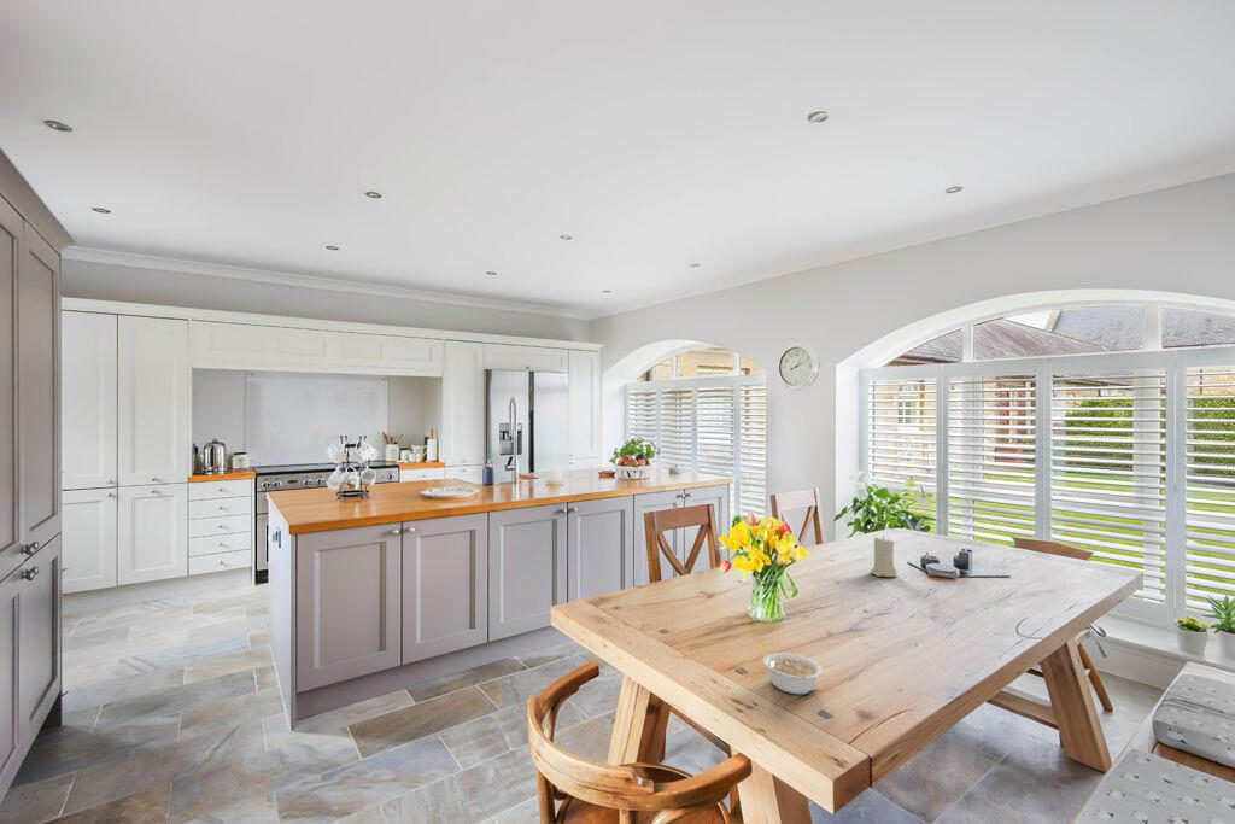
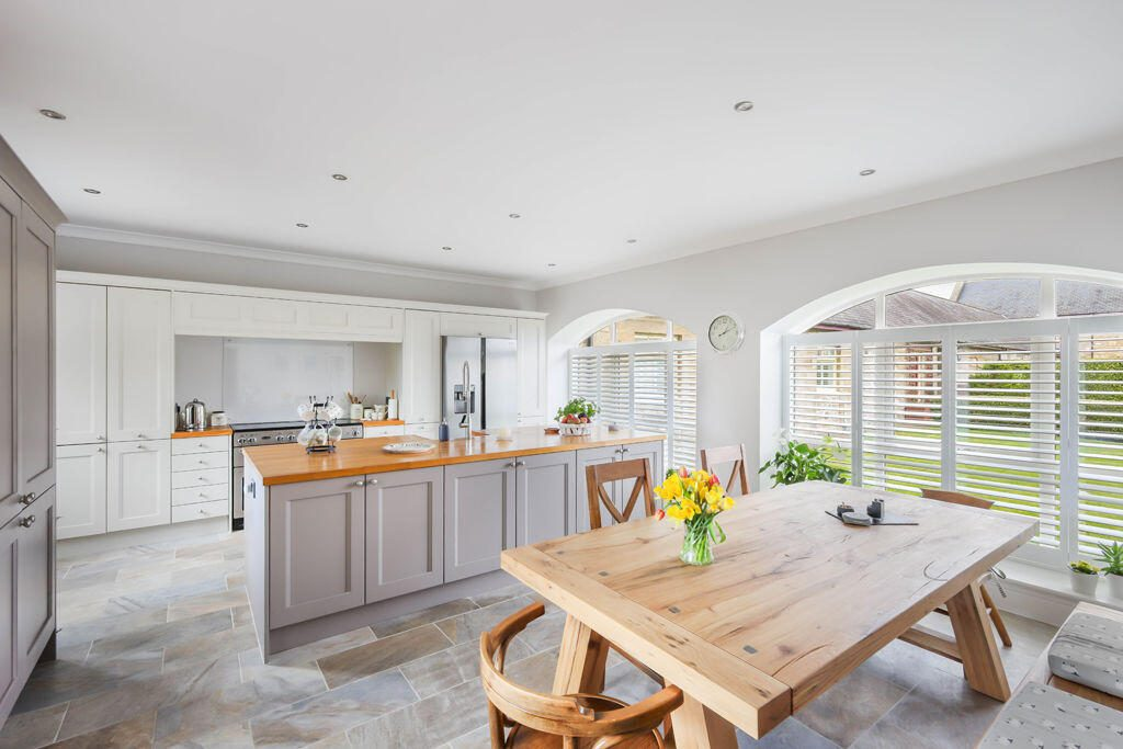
- legume (794, 673)
- candle (883, 555)
